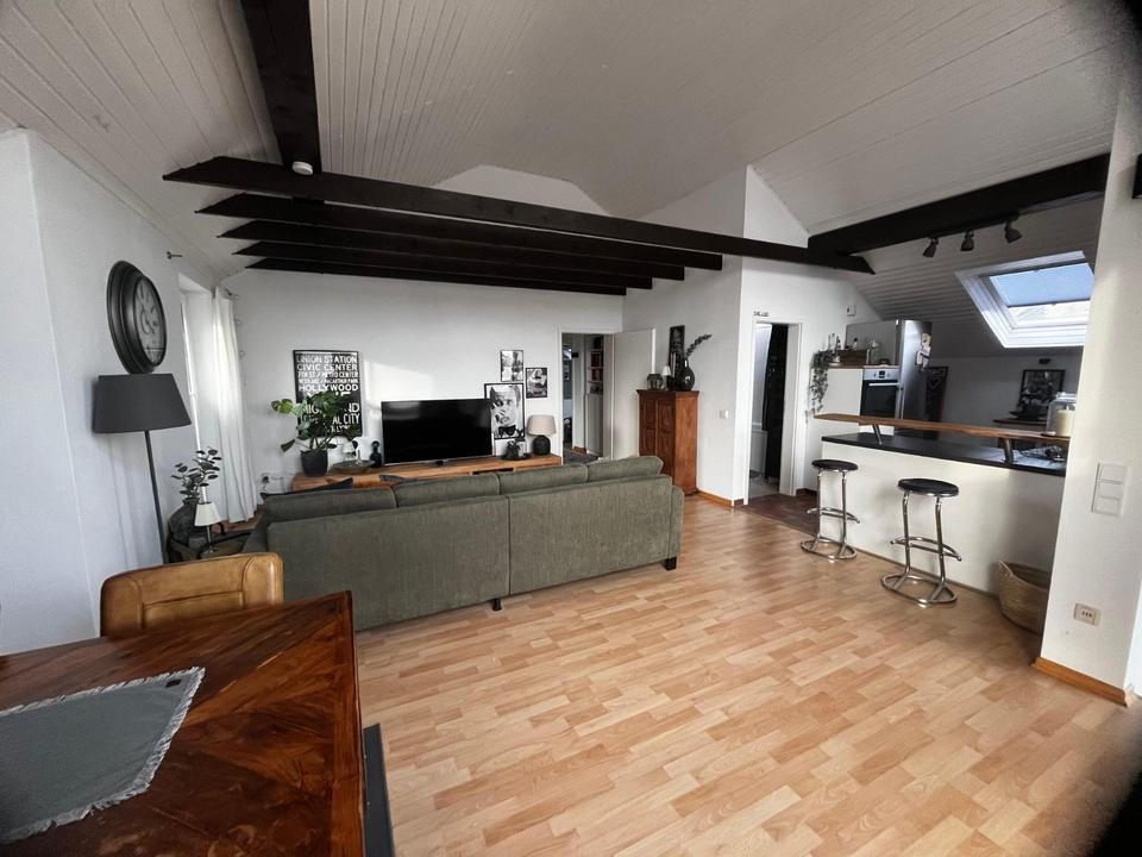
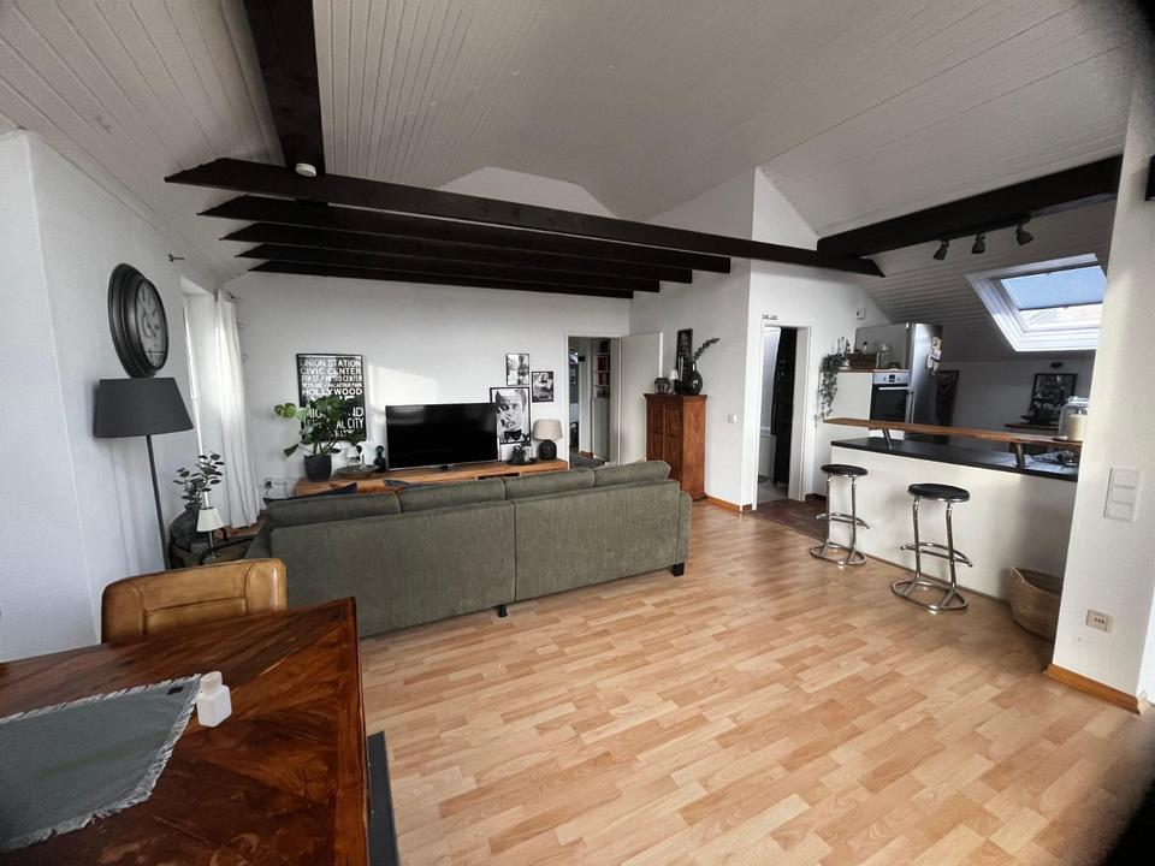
+ pepper shaker (213, 698)
